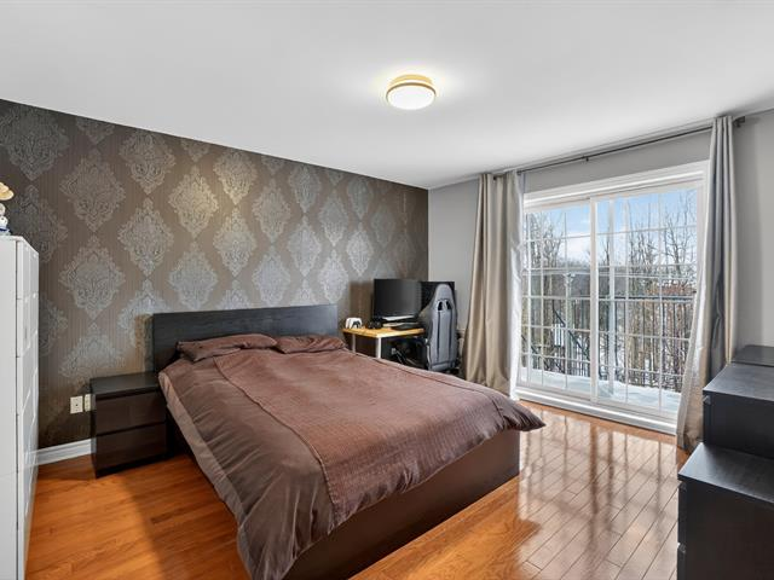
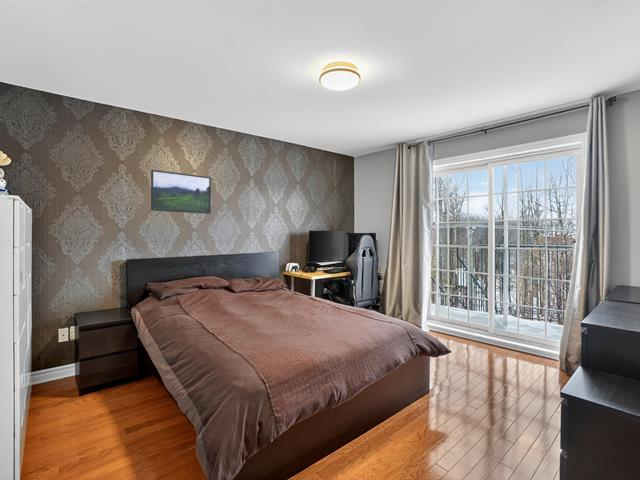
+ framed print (182, 192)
